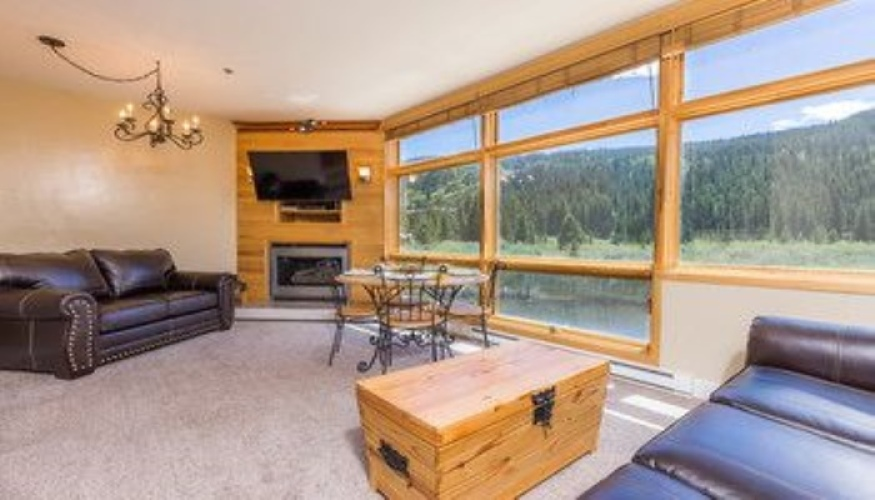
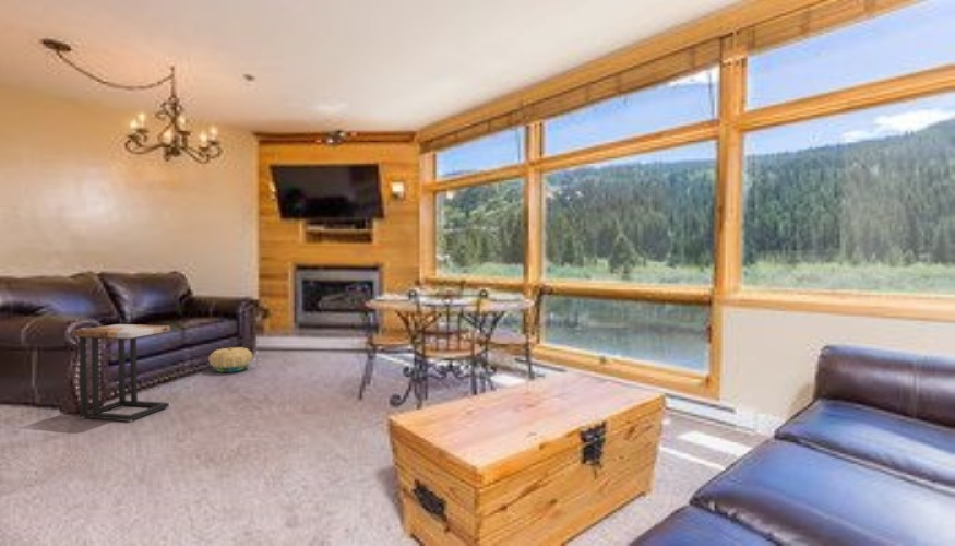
+ side table (123, 370)
+ basket (230, 358)
